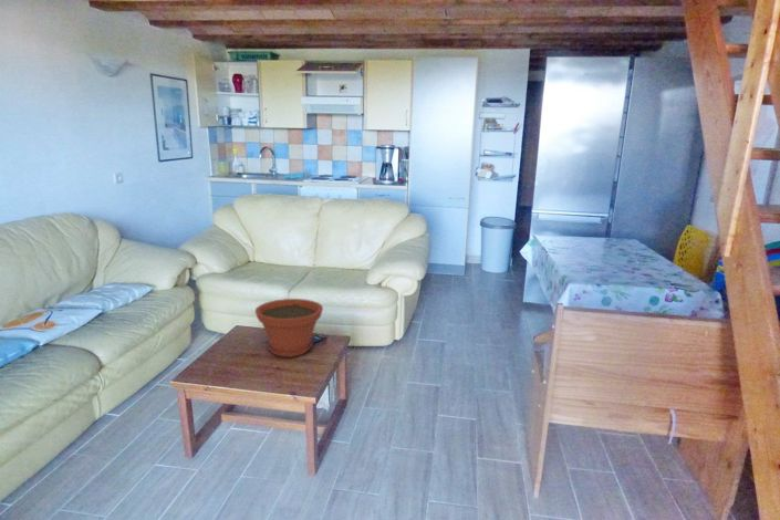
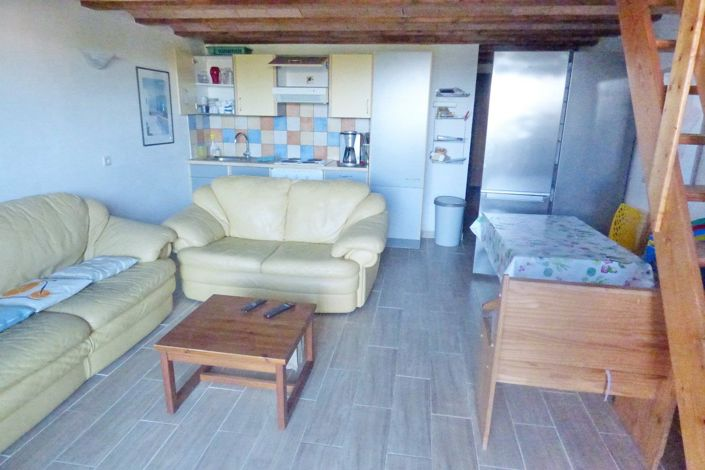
- plant pot (290, 329)
